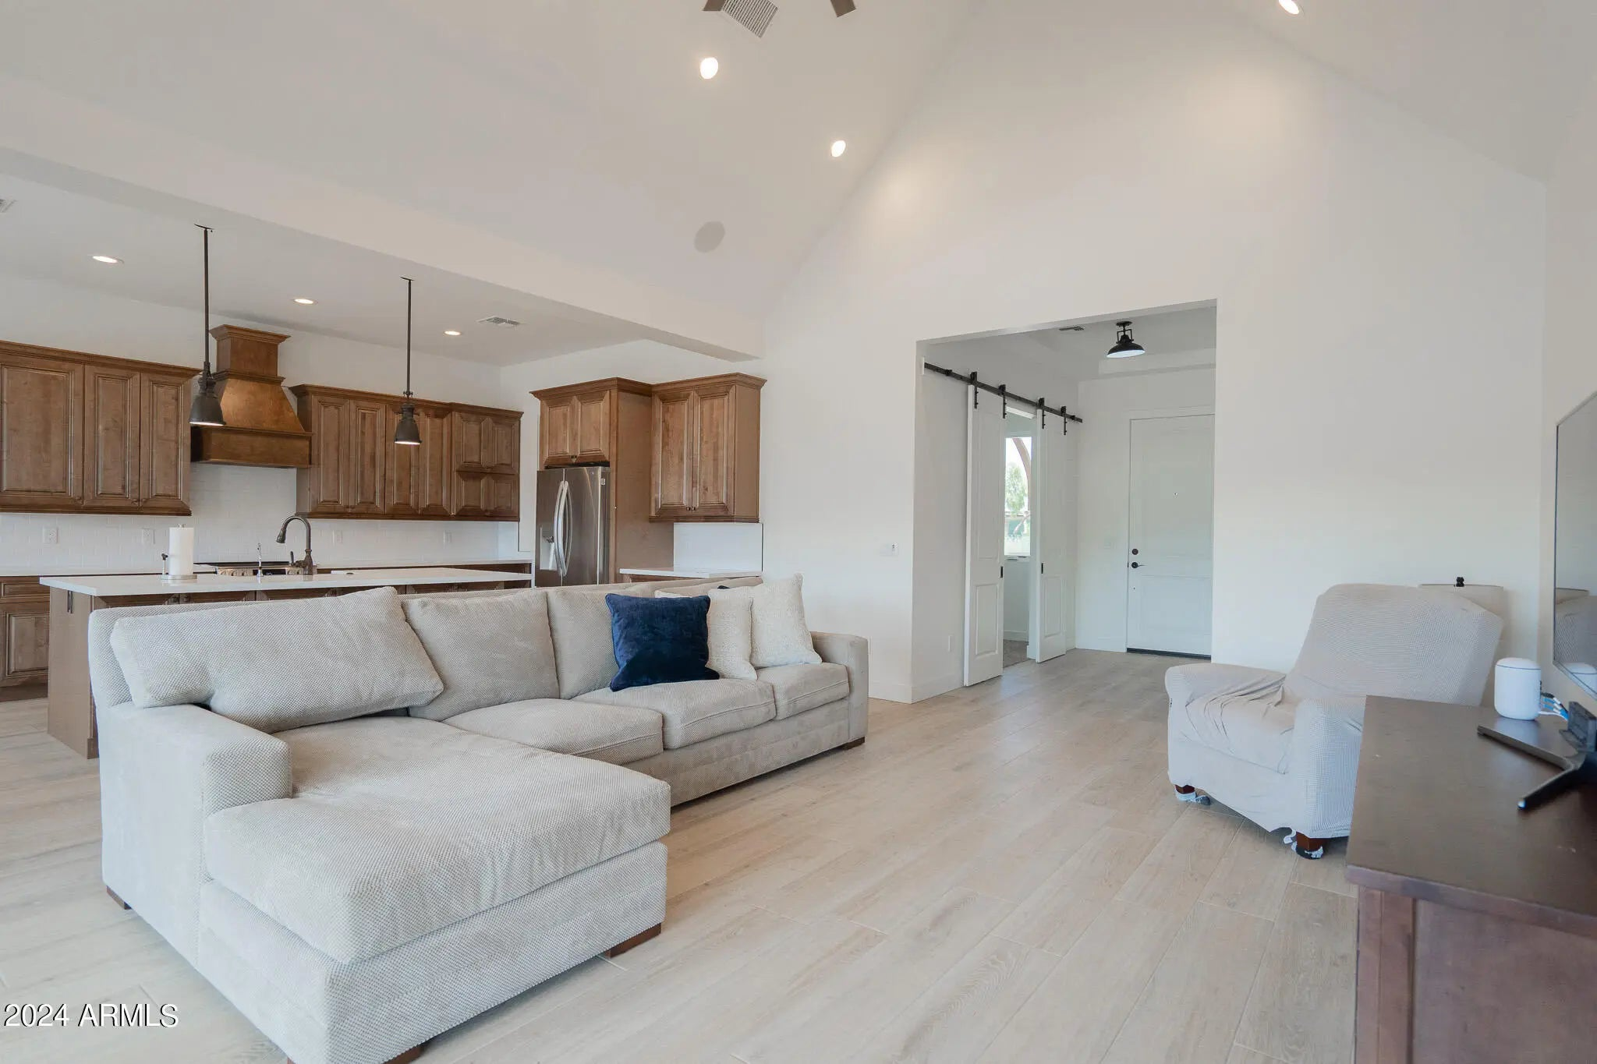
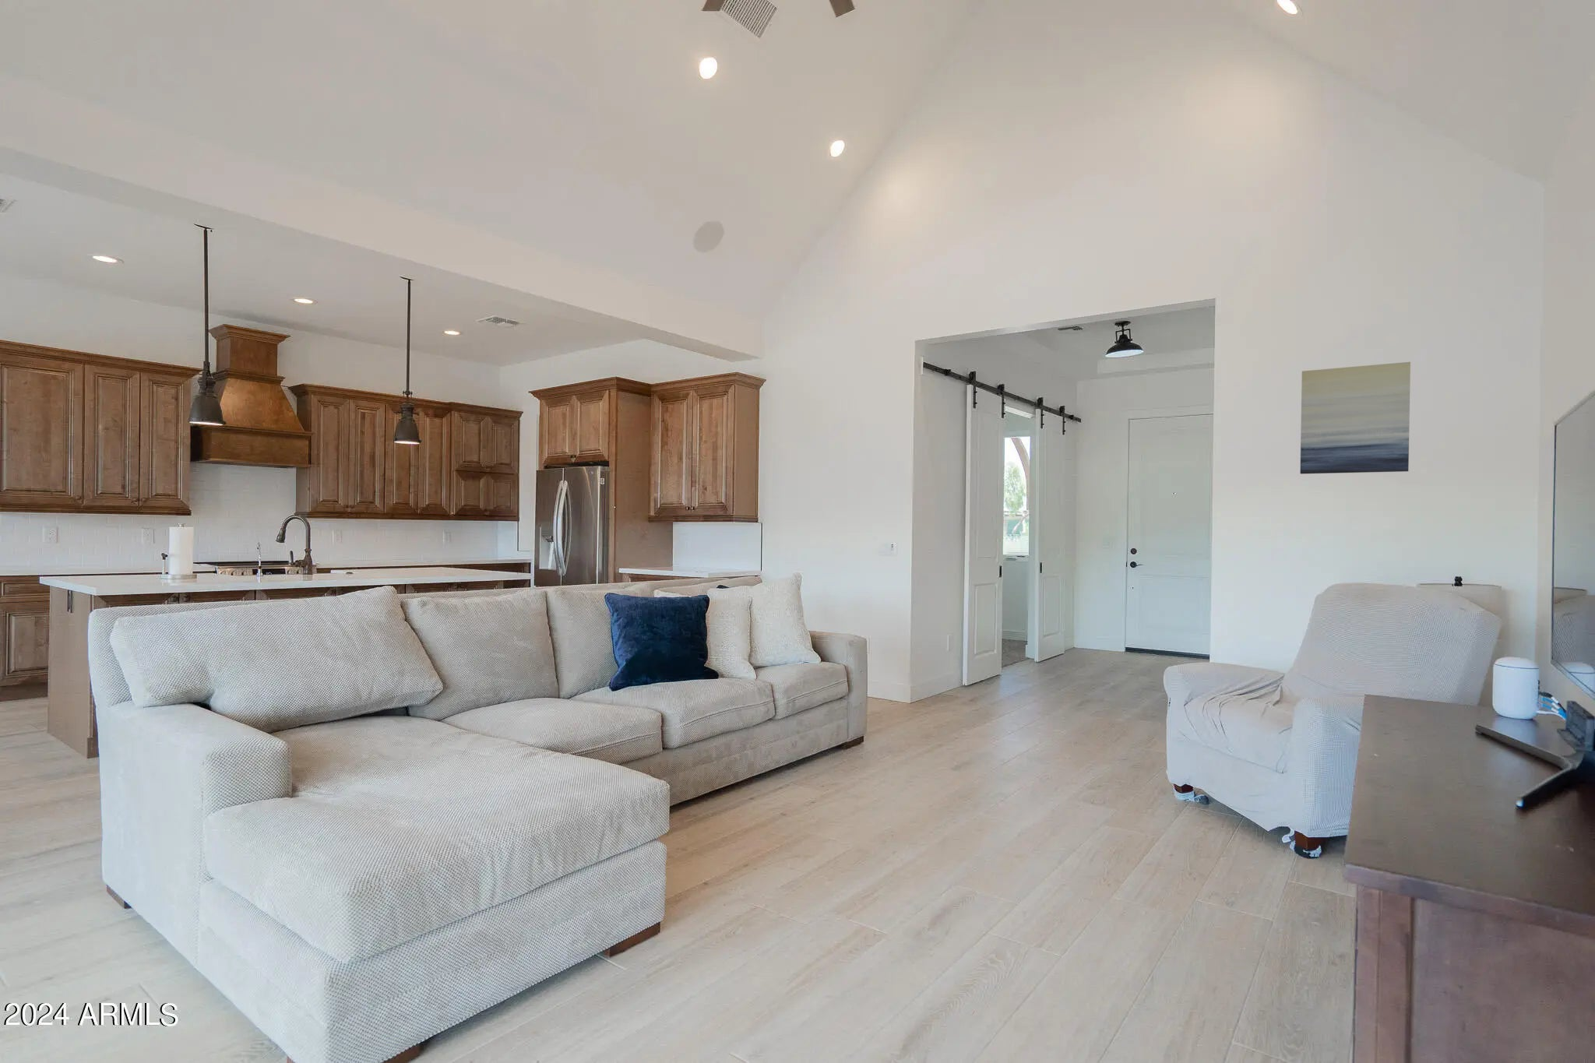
+ wall art (1353, 420)
